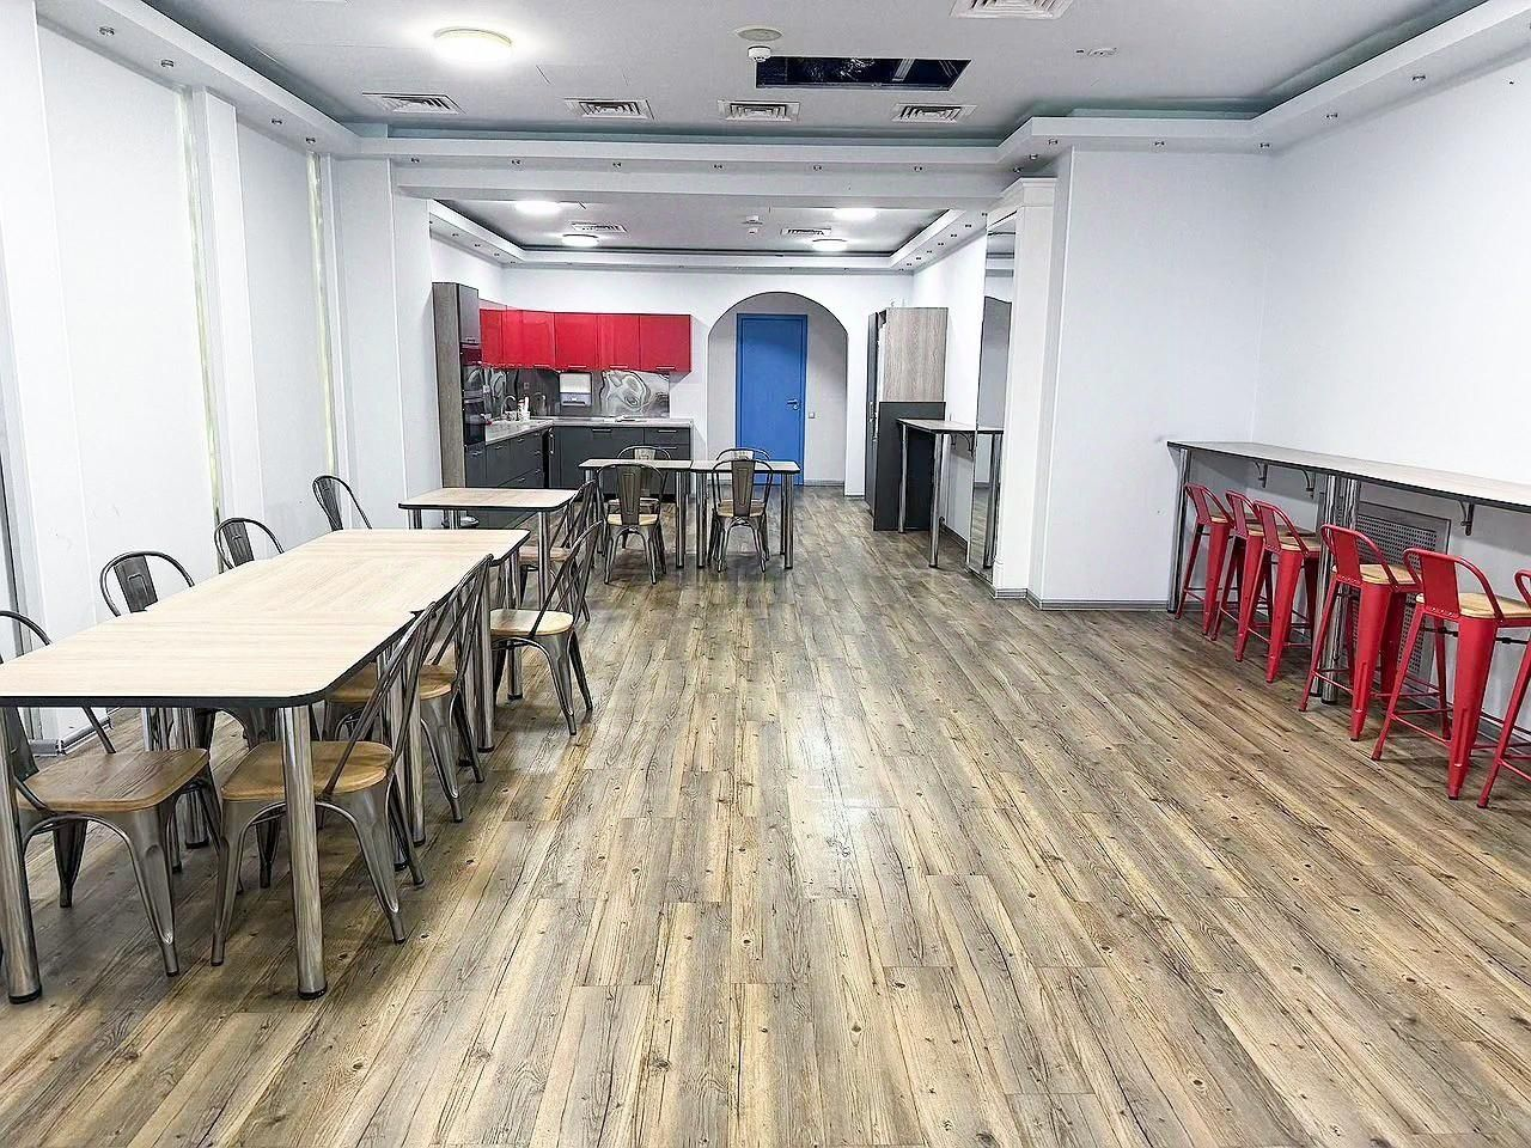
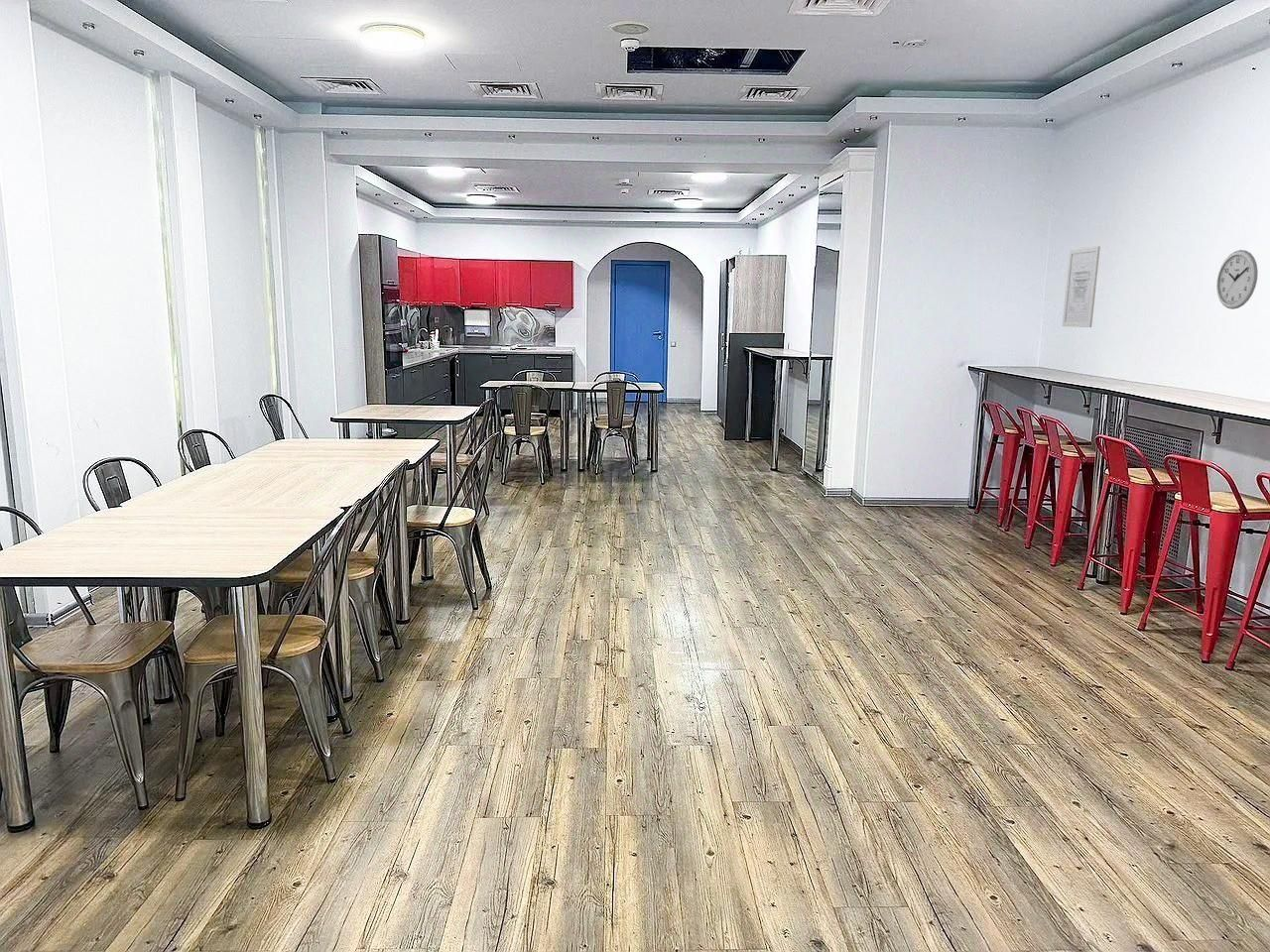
+ wall art (1080, 288)
+ wall clock (1235, 280)
